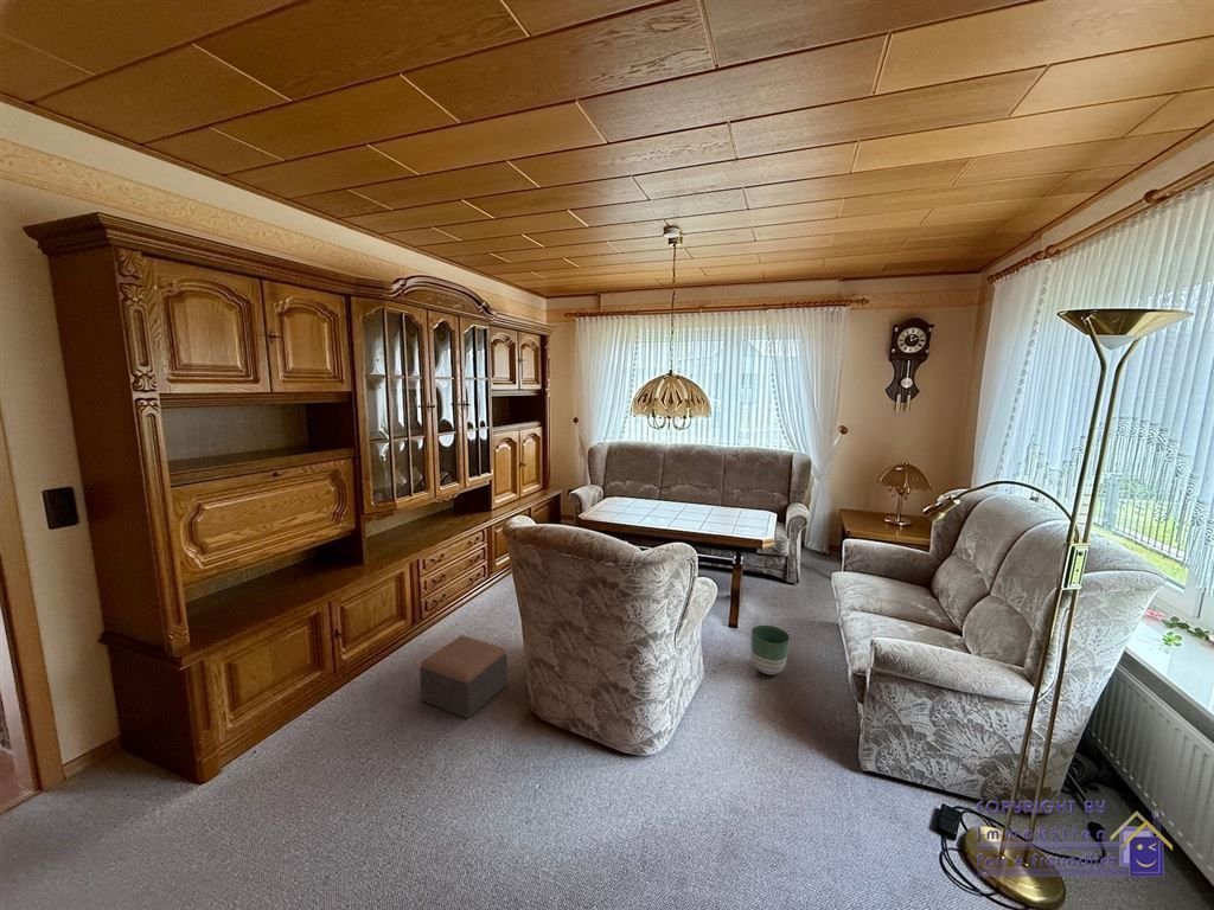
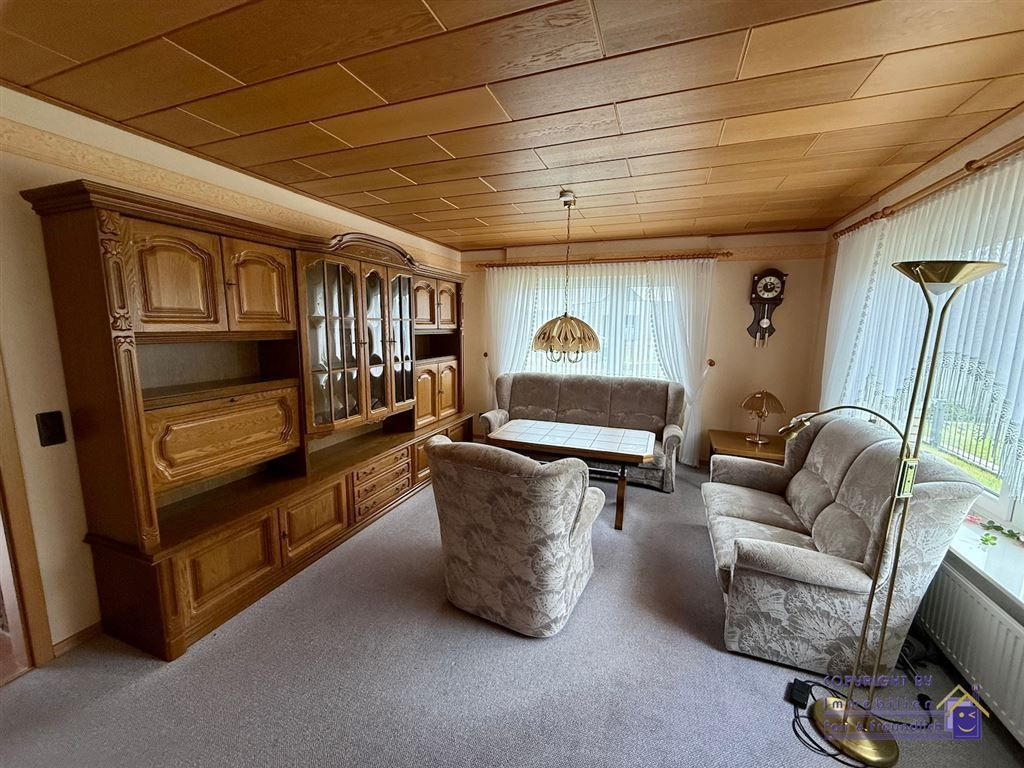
- planter (768, 652)
- footstool (465, 672)
